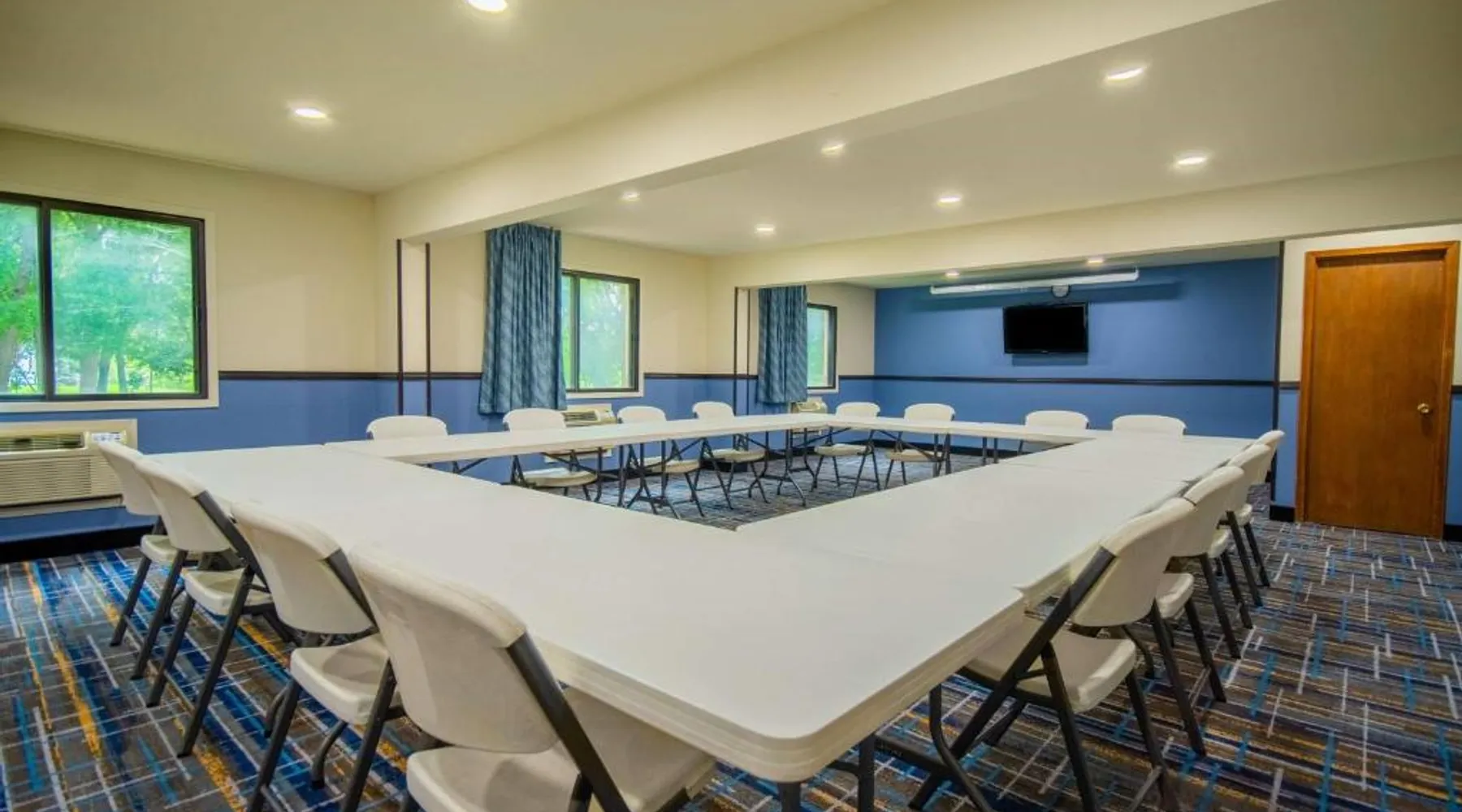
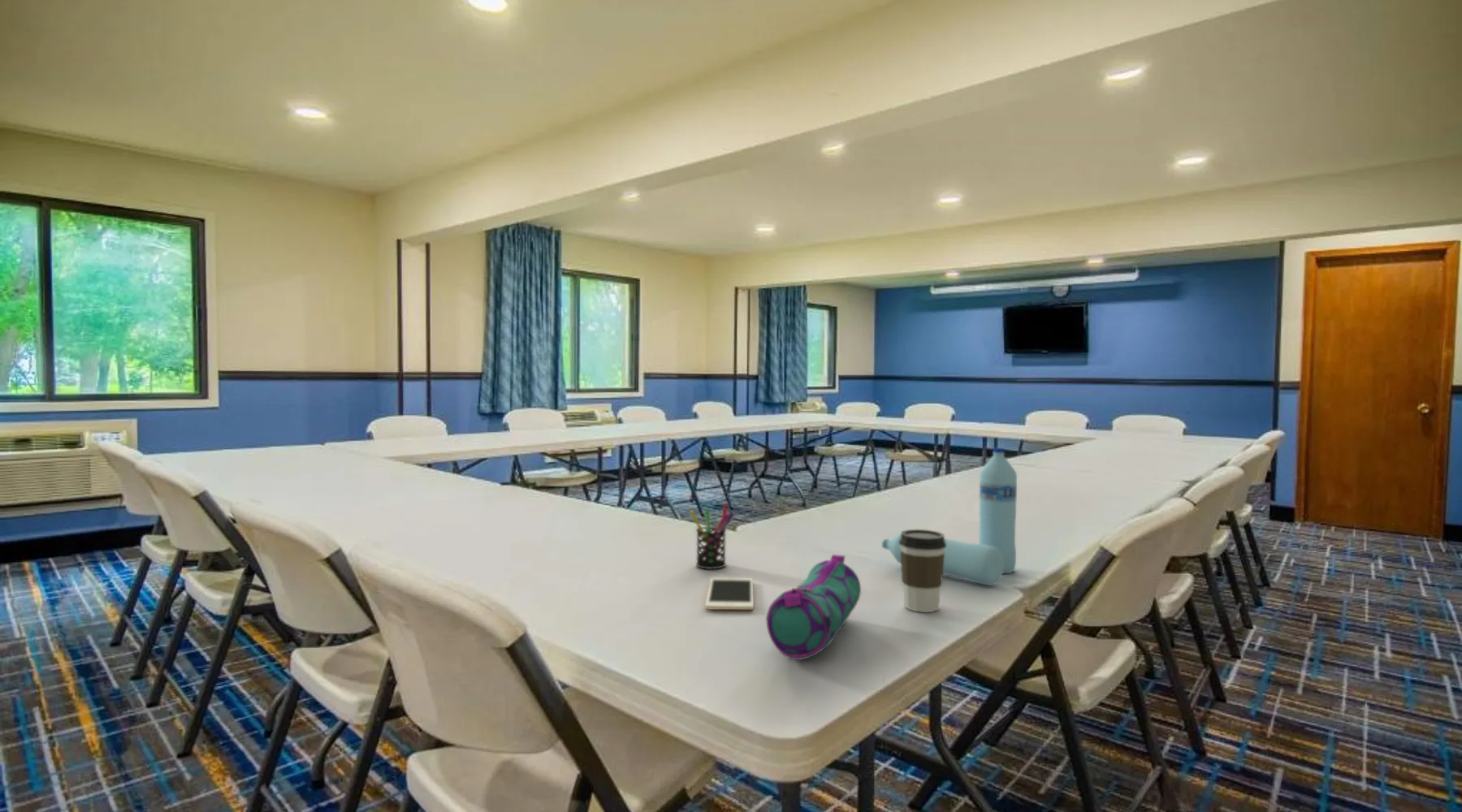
+ pen holder (712, 533)
+ water bottle (980, 510)
+ pencil case (817, 603)
+ coffee cup (922, 570)
+ cell phone (730, 593)
